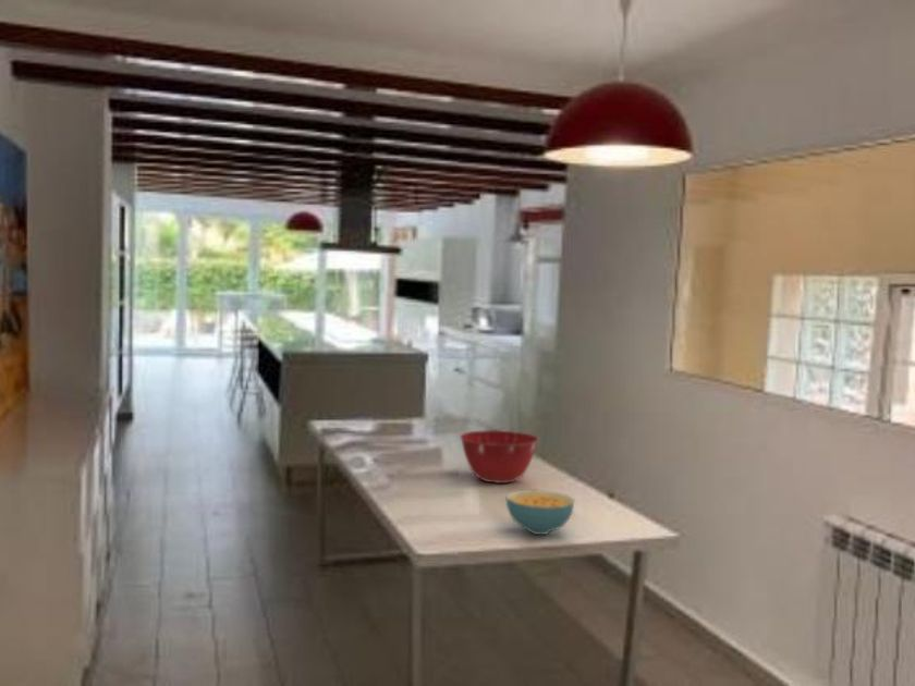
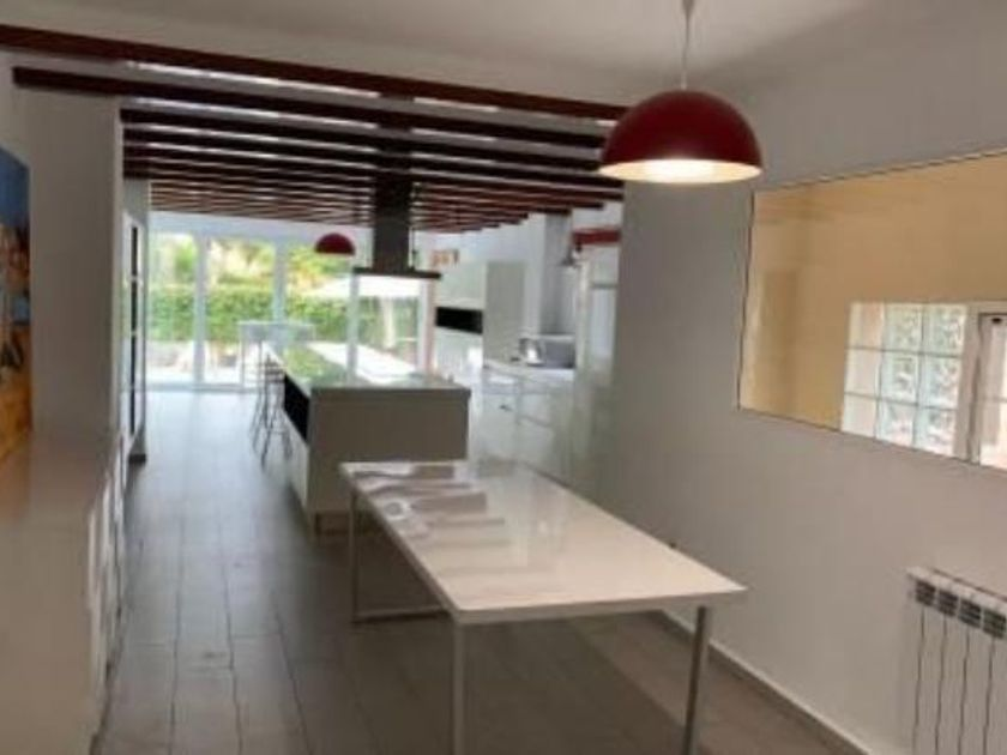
- cereal bowl (539, 514)
- mixing bowl (498, 457)
